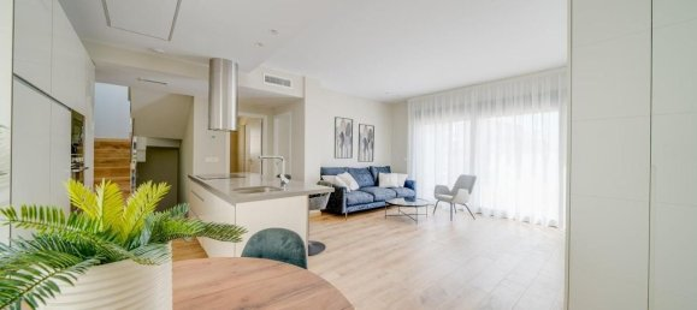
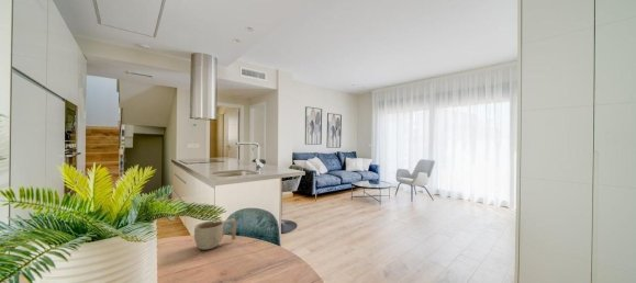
+ cup (215, 234)
